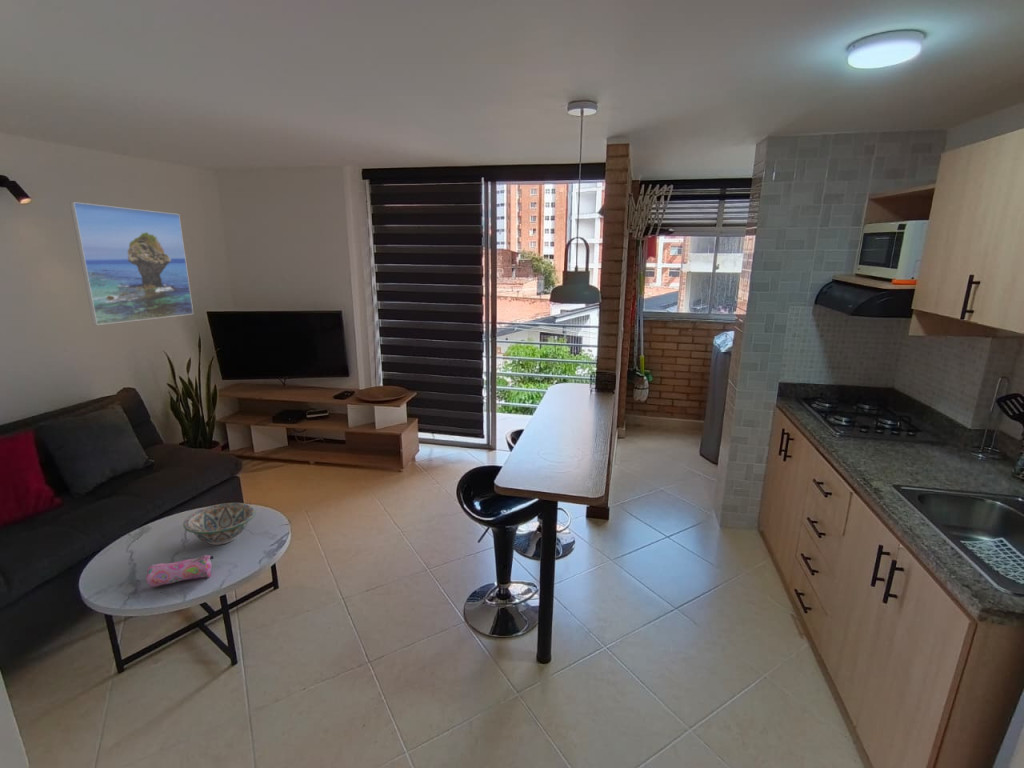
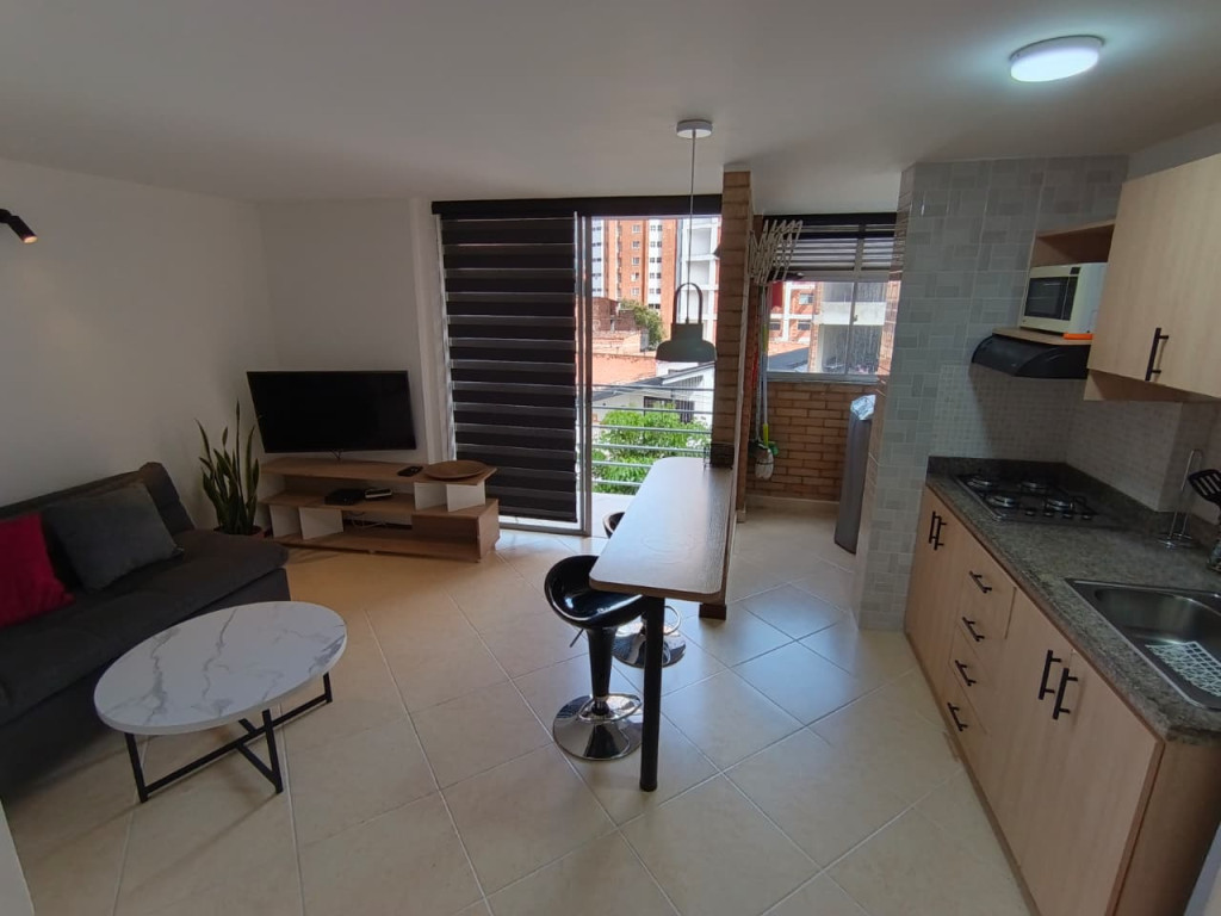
- decorative bowl (221, 527)
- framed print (139, 265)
- pencil case (180, 570)
